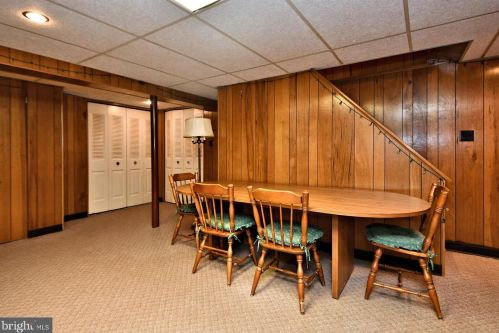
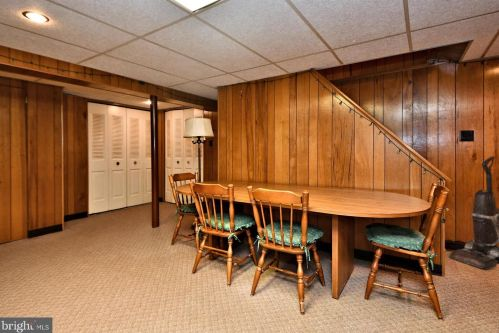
+ vacuum cleaner (478, 208)
